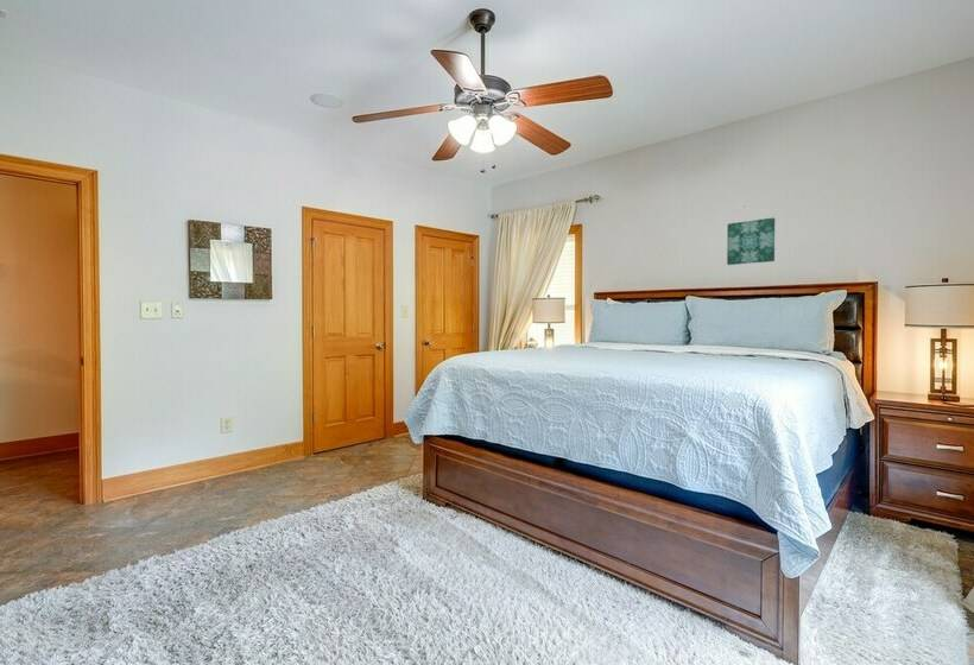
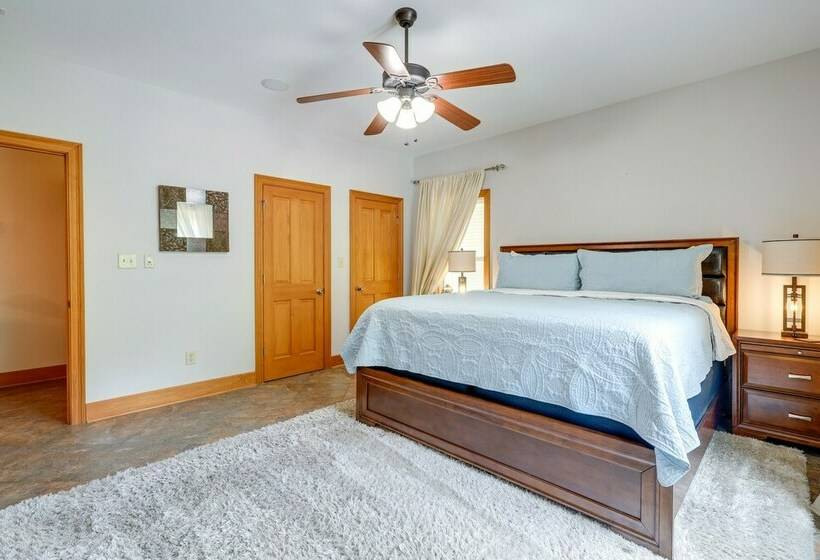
- wall art (750, 241)
